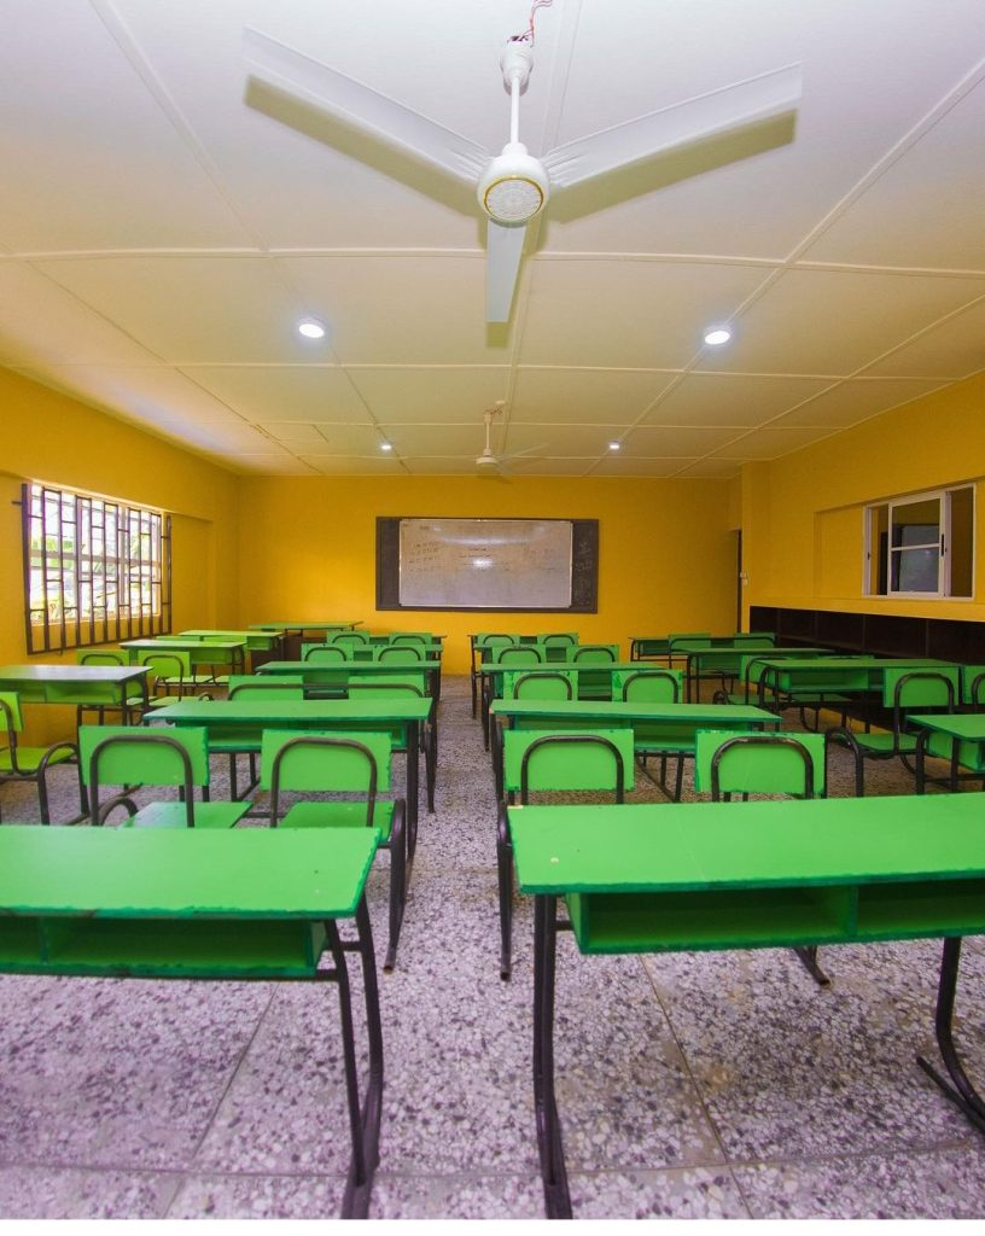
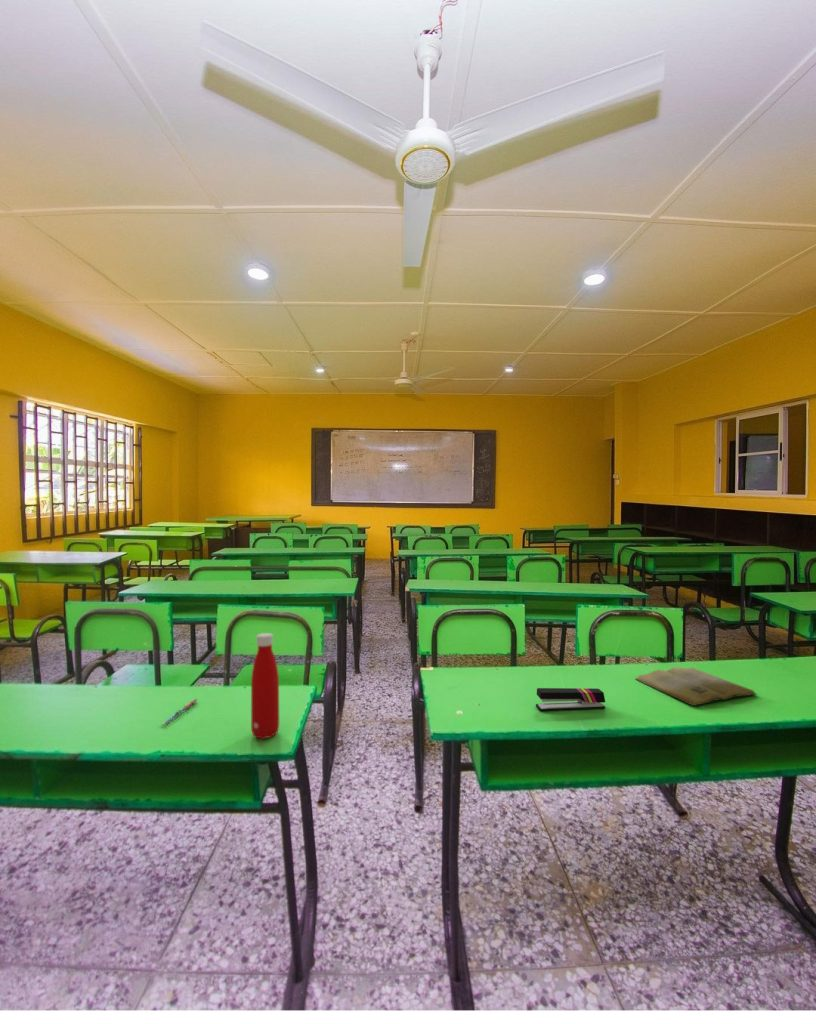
+ pen (180, 710)
+ bottle (265, 684)
+ book (693, 683)
+ stapler (570, 698)
